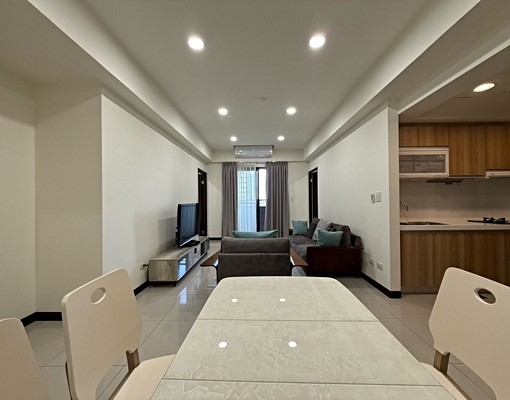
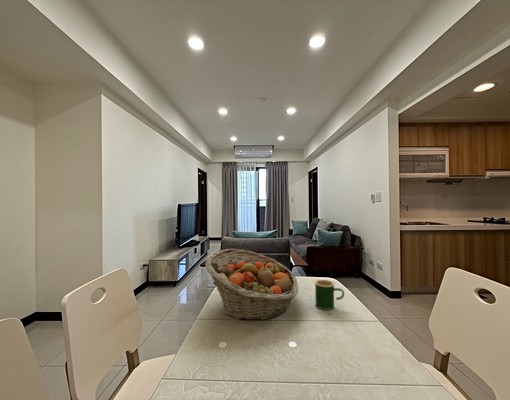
+ mug (329, 294)
+ fruit basket (253, 278)
